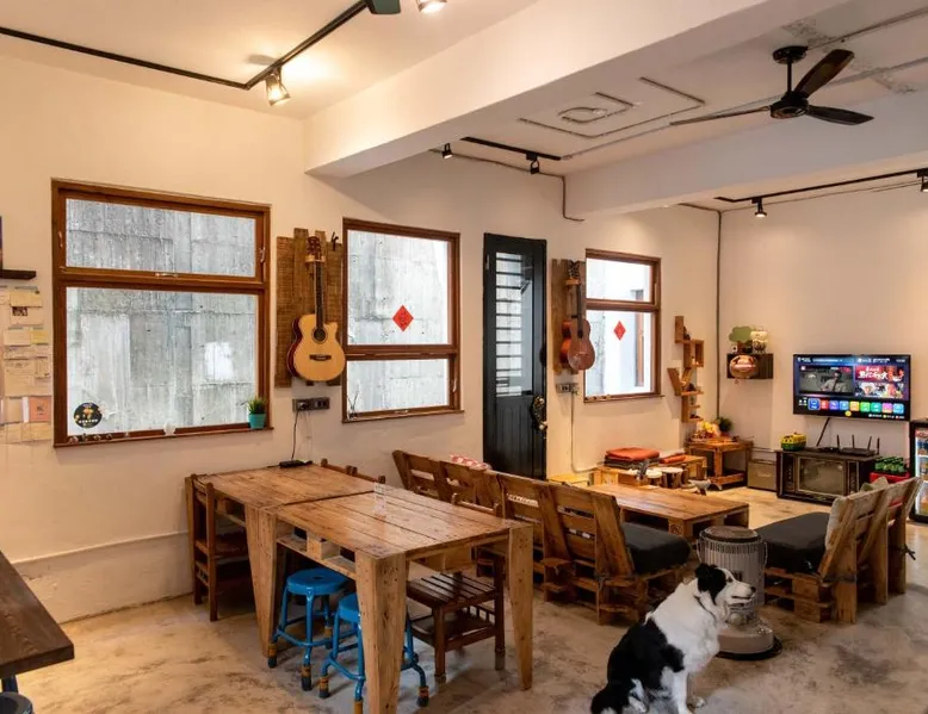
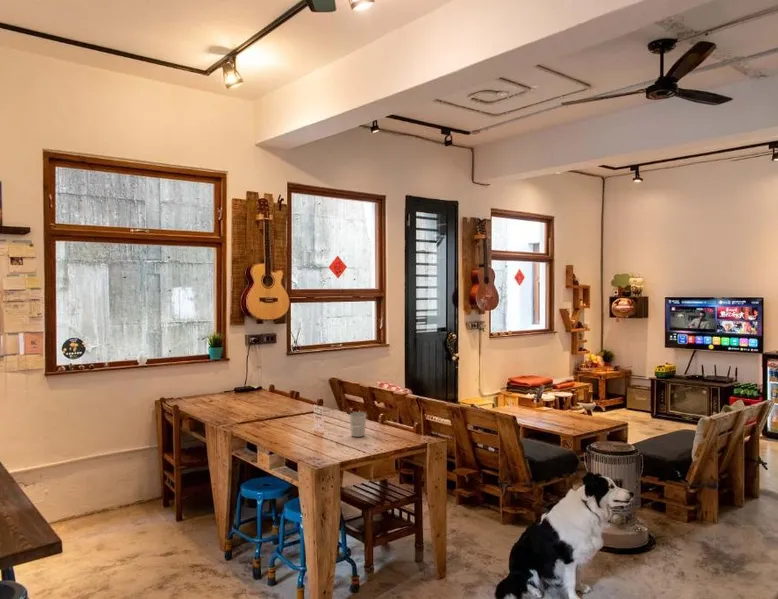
+ cup (357, 424)
